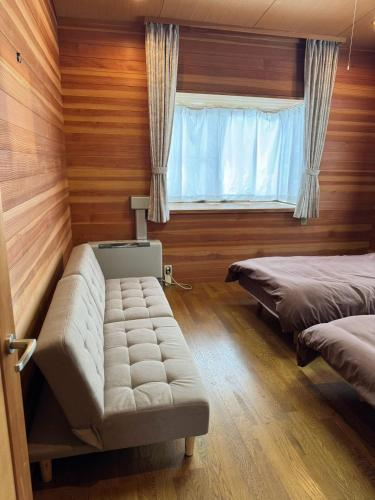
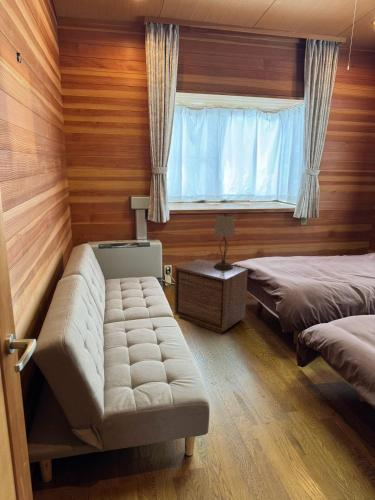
+ table lamp (224, 240)
+ nightstand (210, 294)
